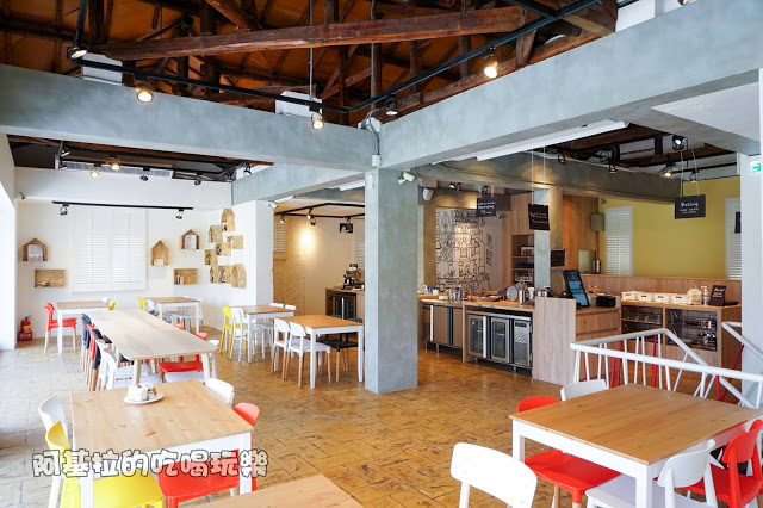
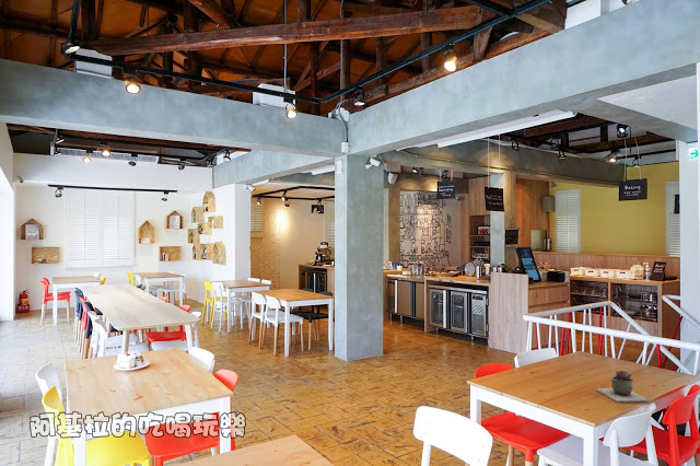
+ succulent plant (621, 383)
